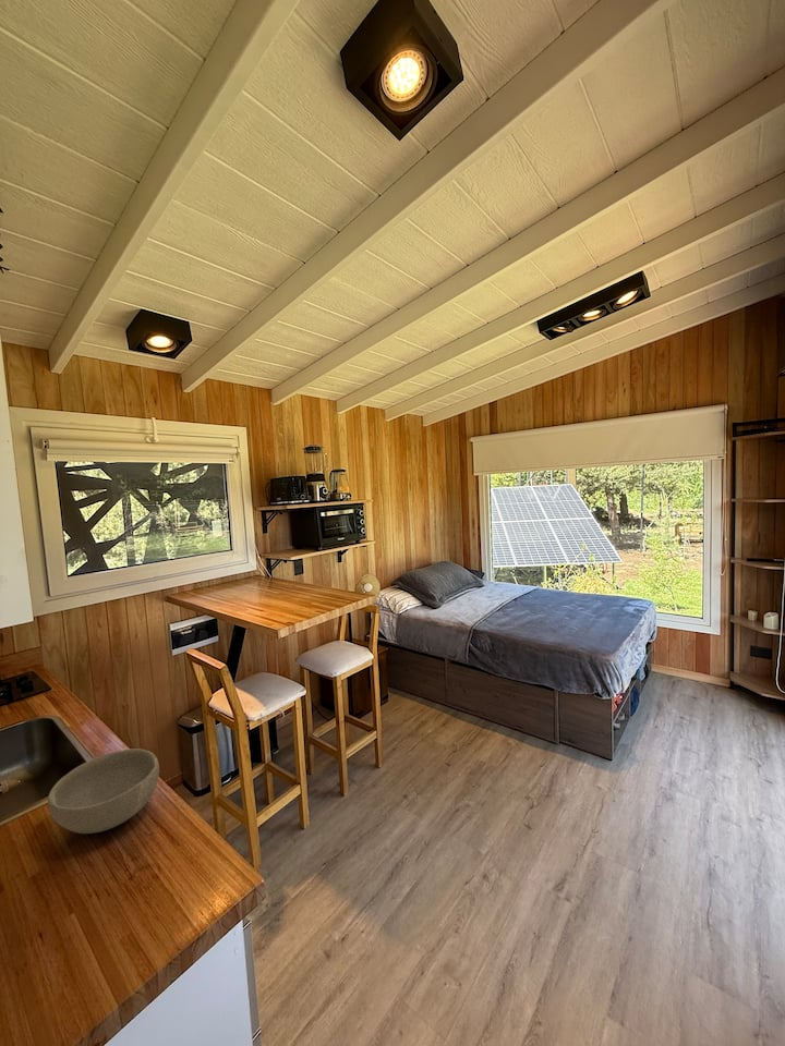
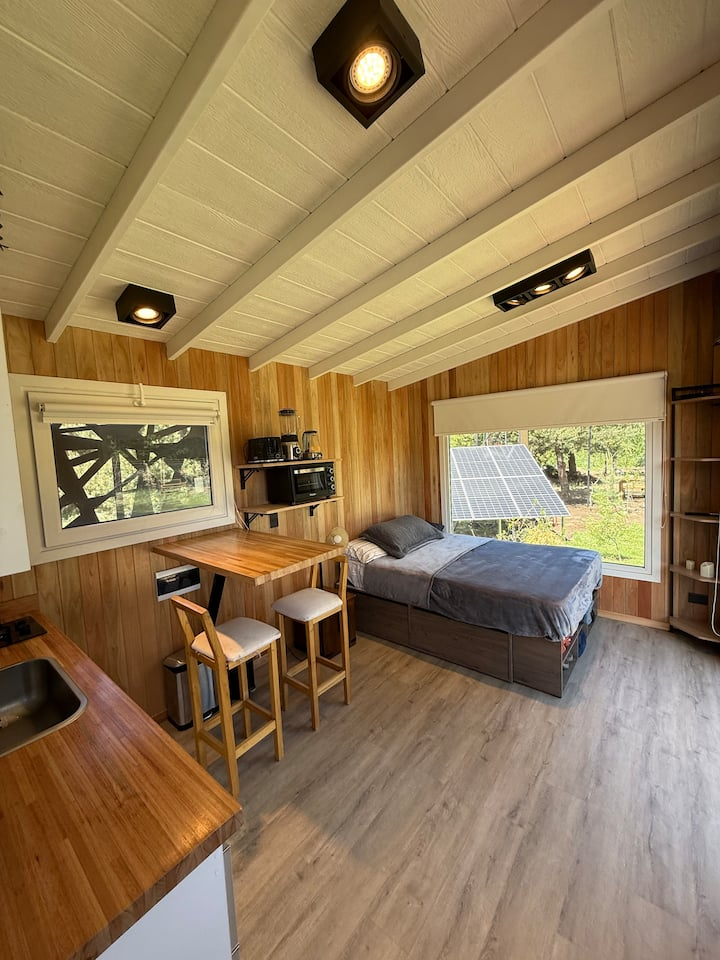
- bowl (108, 795)
